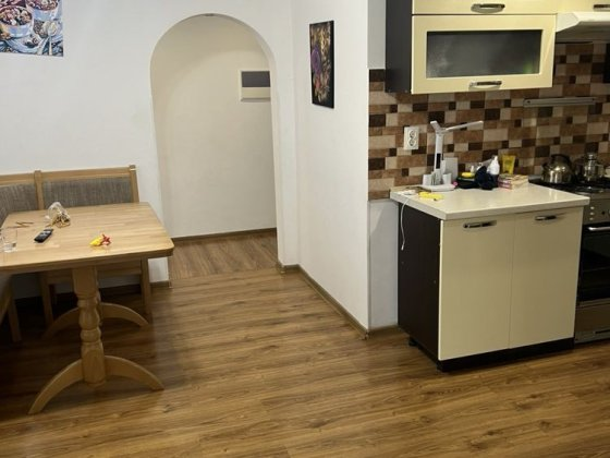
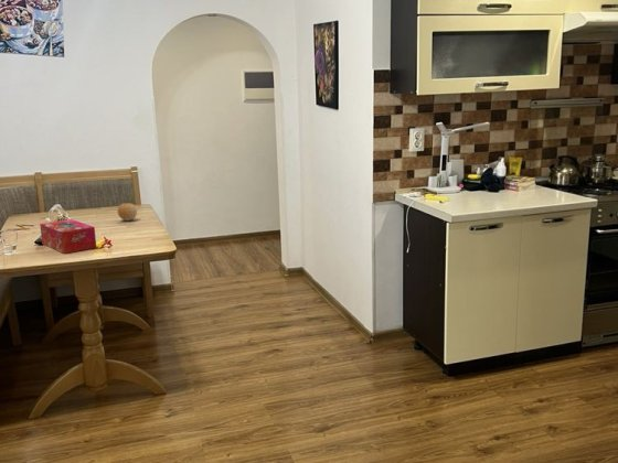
+ fruit (127, 212)
+ tissue box (67, 235)
